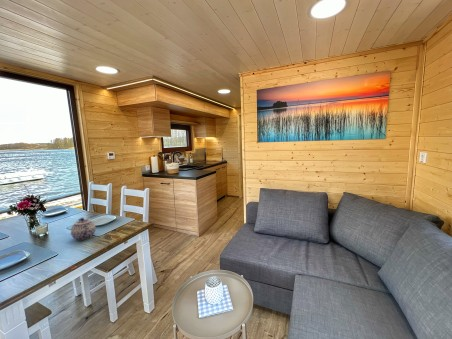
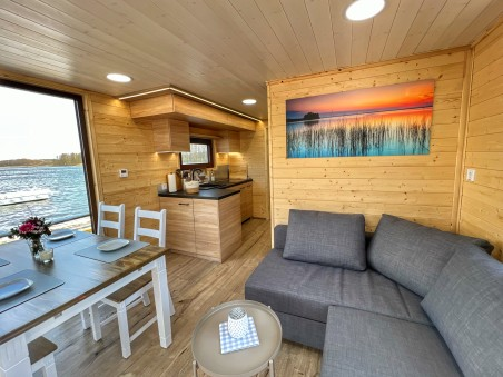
- teapot (83, 227)
